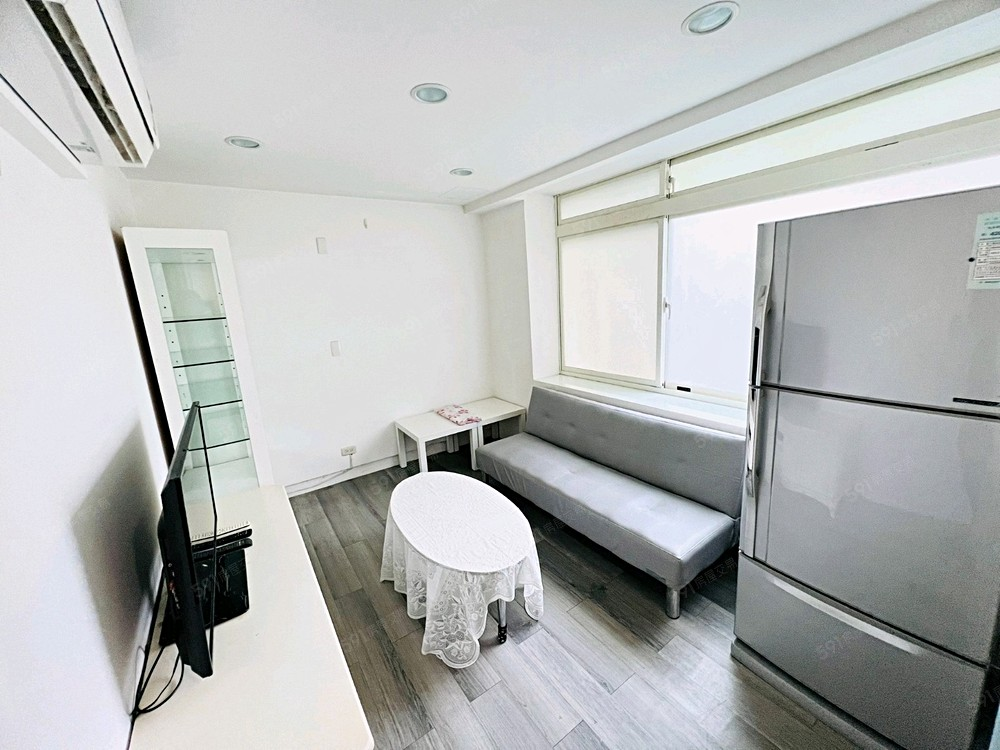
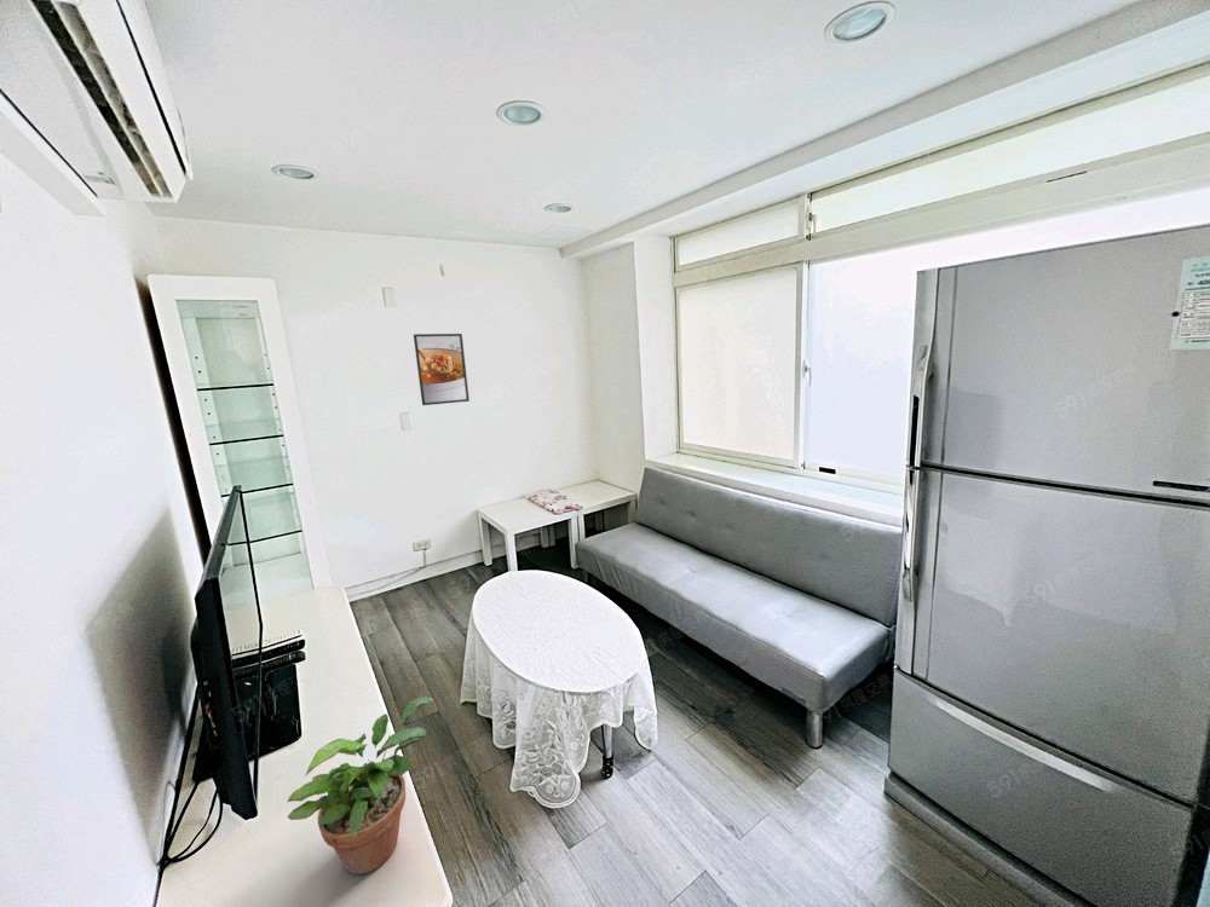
+ potted plant (370, 776)
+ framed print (442, 369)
